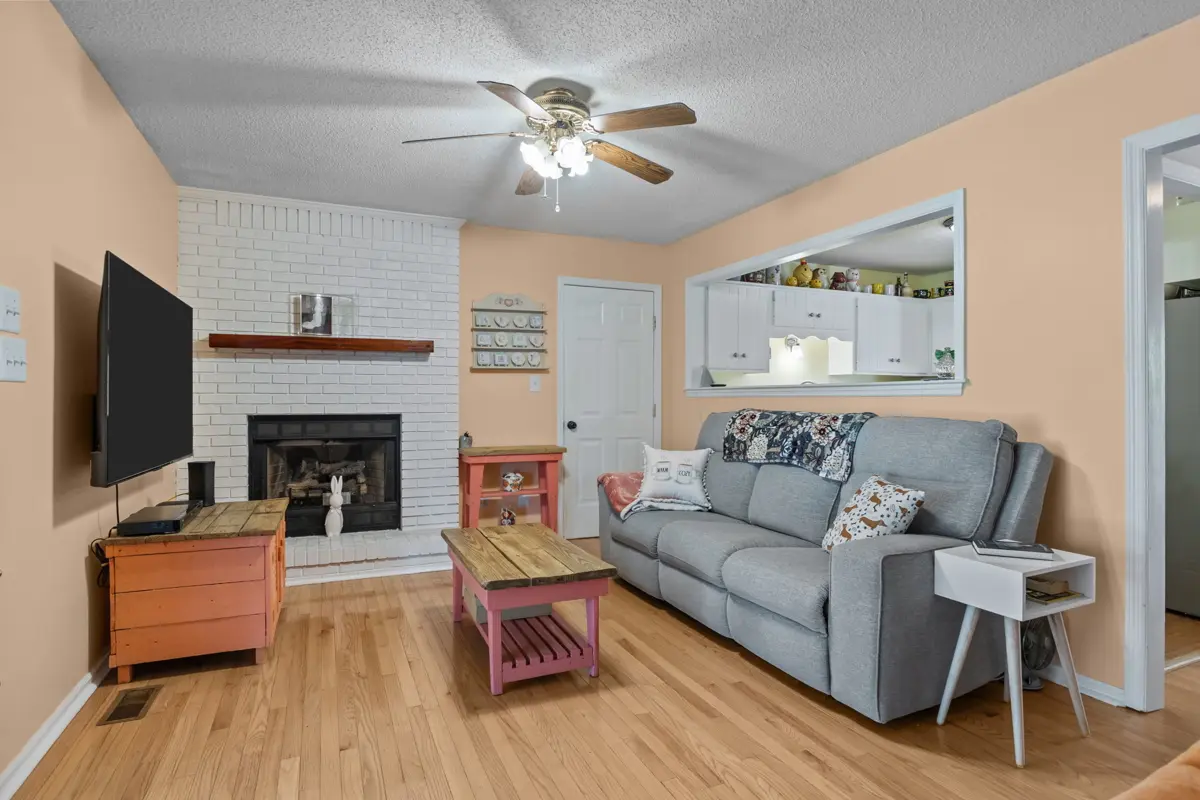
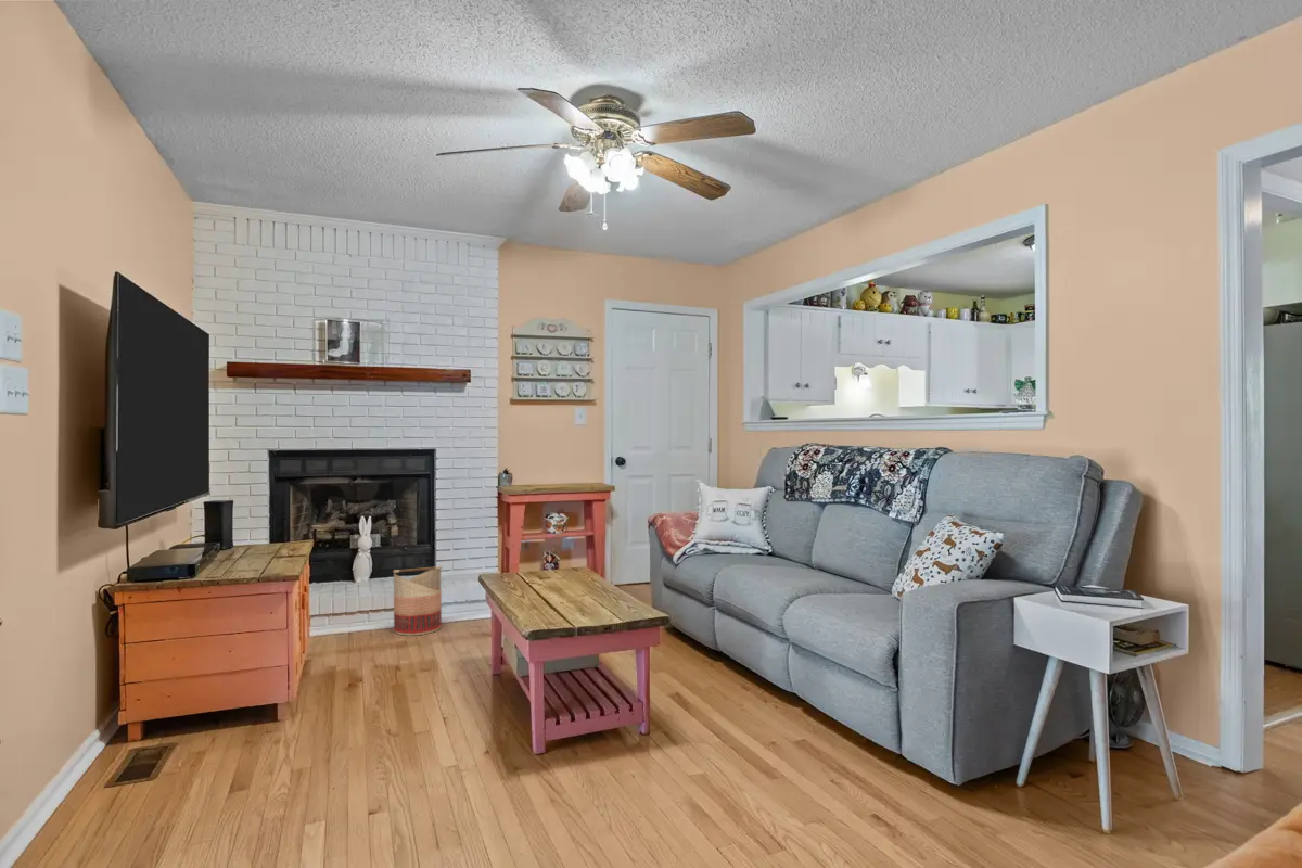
+ basket (417, 598)
